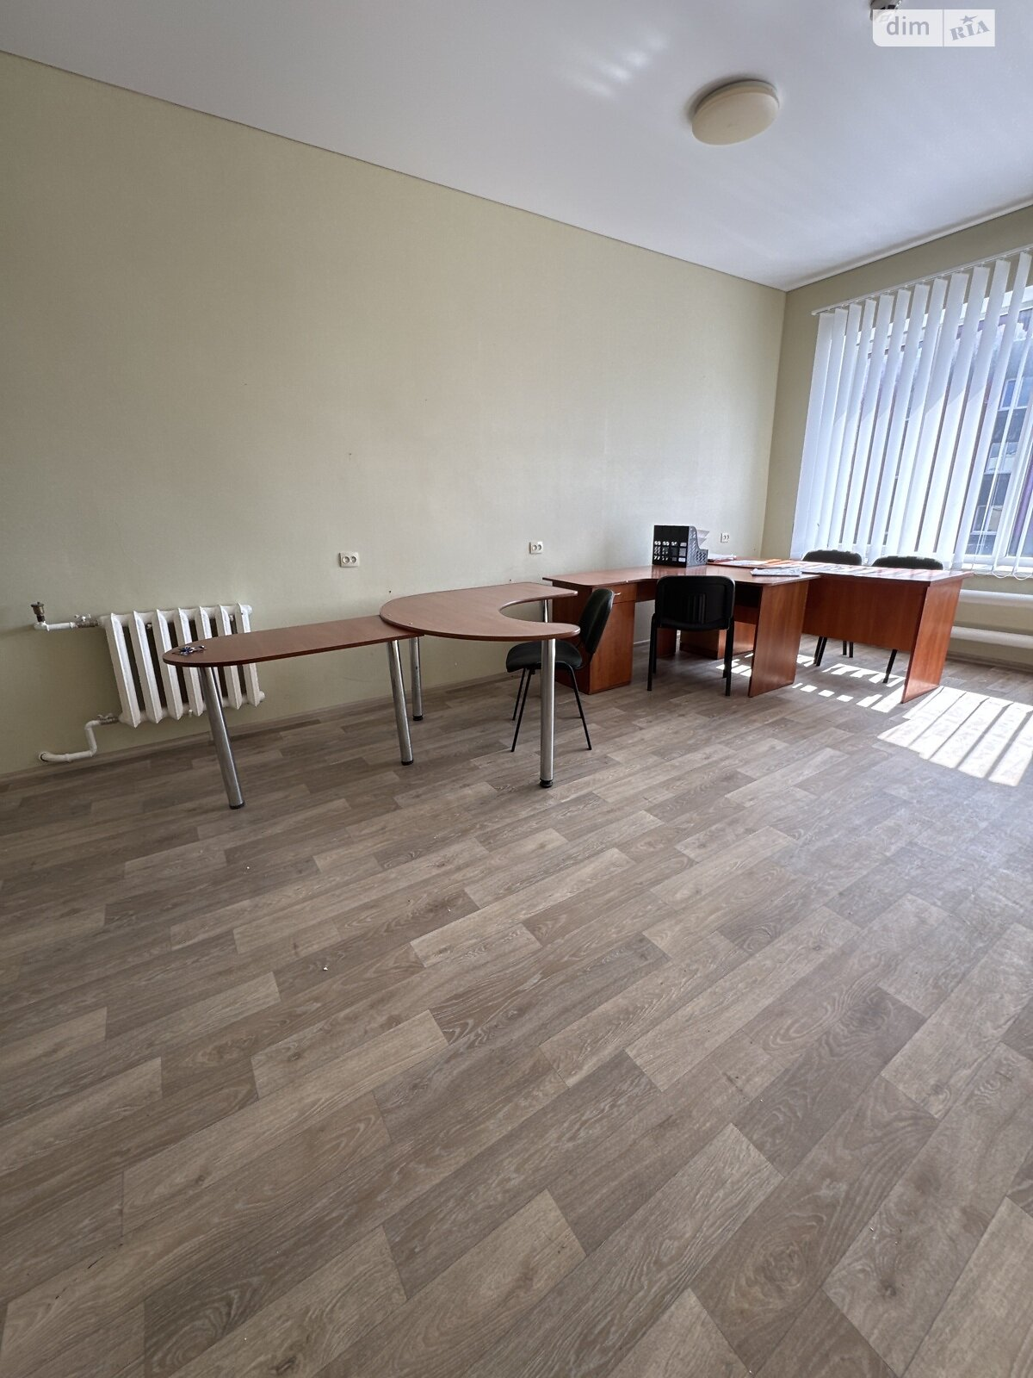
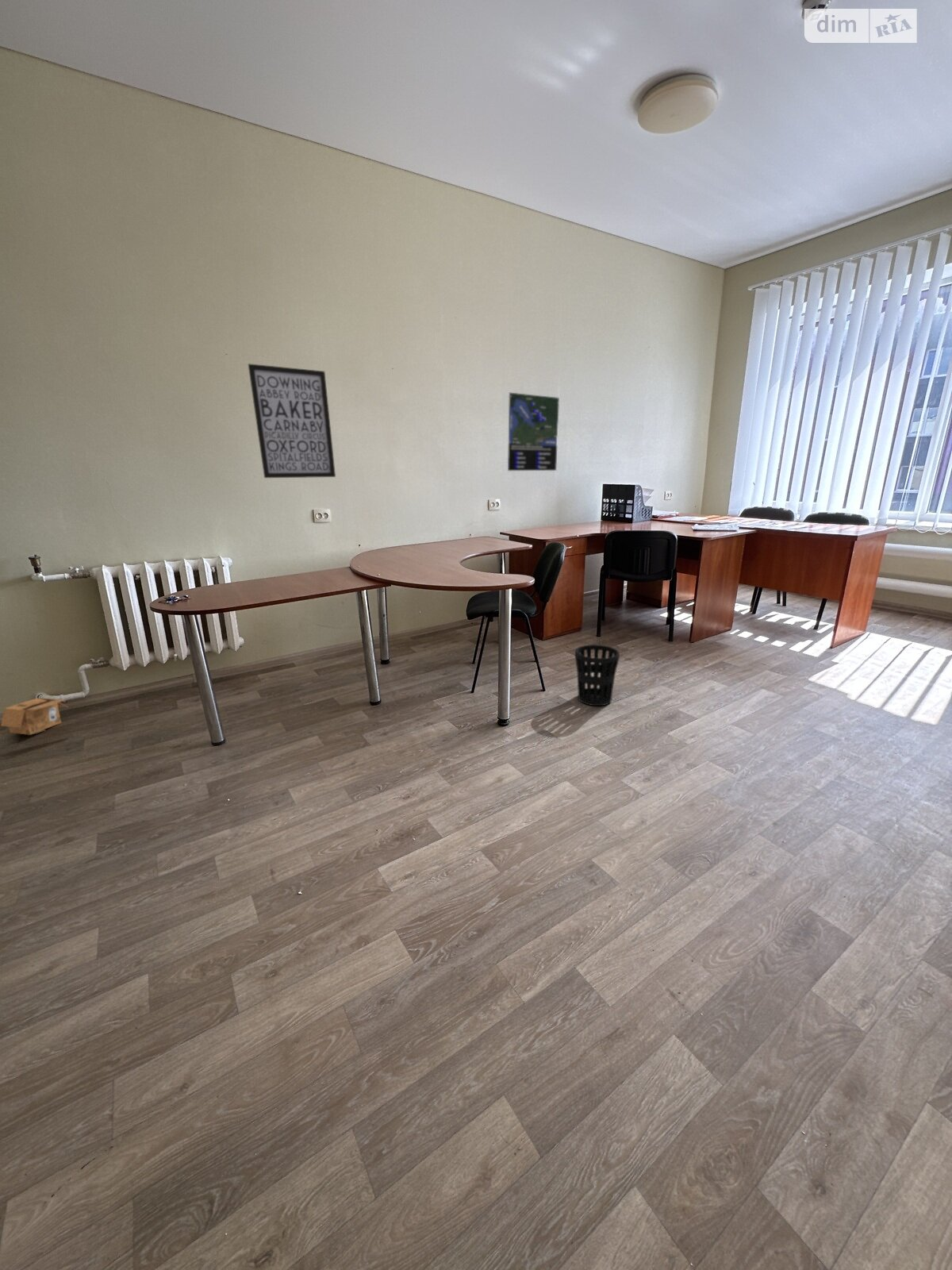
+ wastebasket (596, 675)
+ map (535, 433)
+ carton (36, 714)
+ wall art (294, 424)
